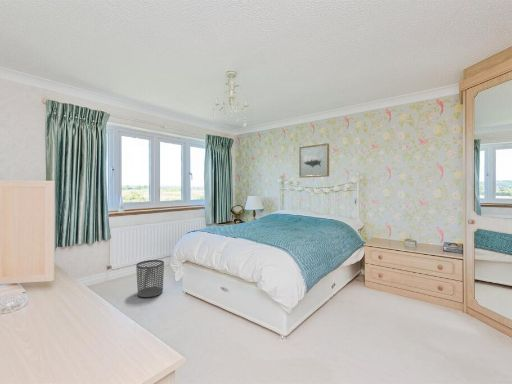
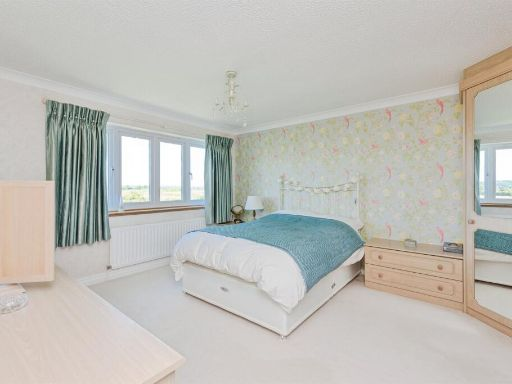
- wall art (313, 161)
- waste bin (150, 278)
